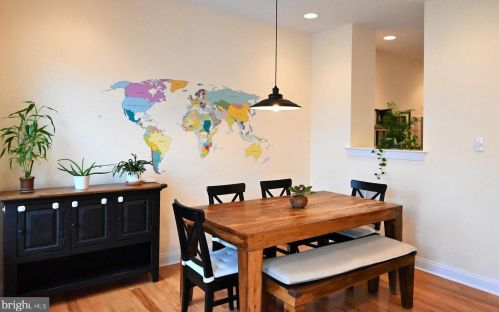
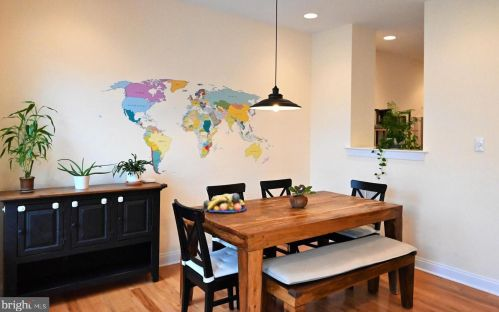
+ fruit bowl (225, 201)
